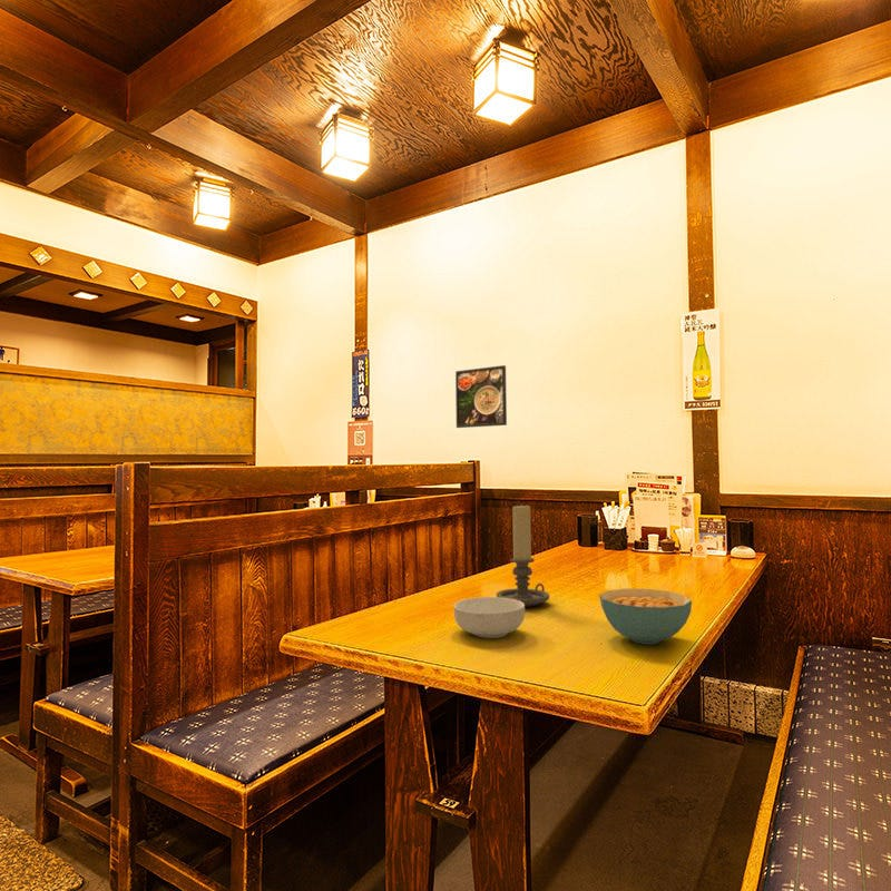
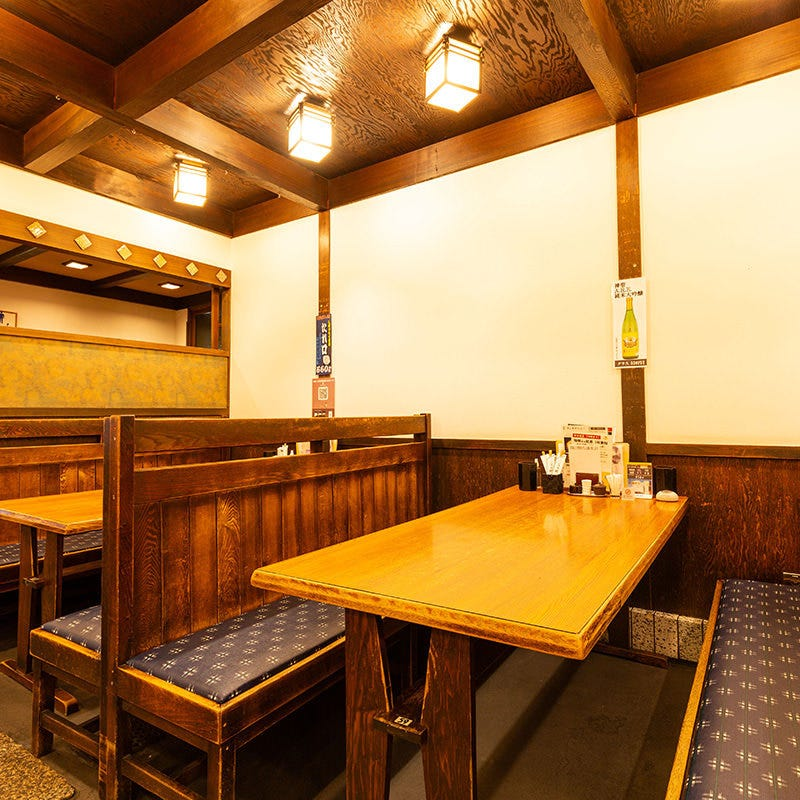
- cereal bowl (489, 618)
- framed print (480, 396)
- cereal bowl (645, 618)
- candle holder (525, 552)
